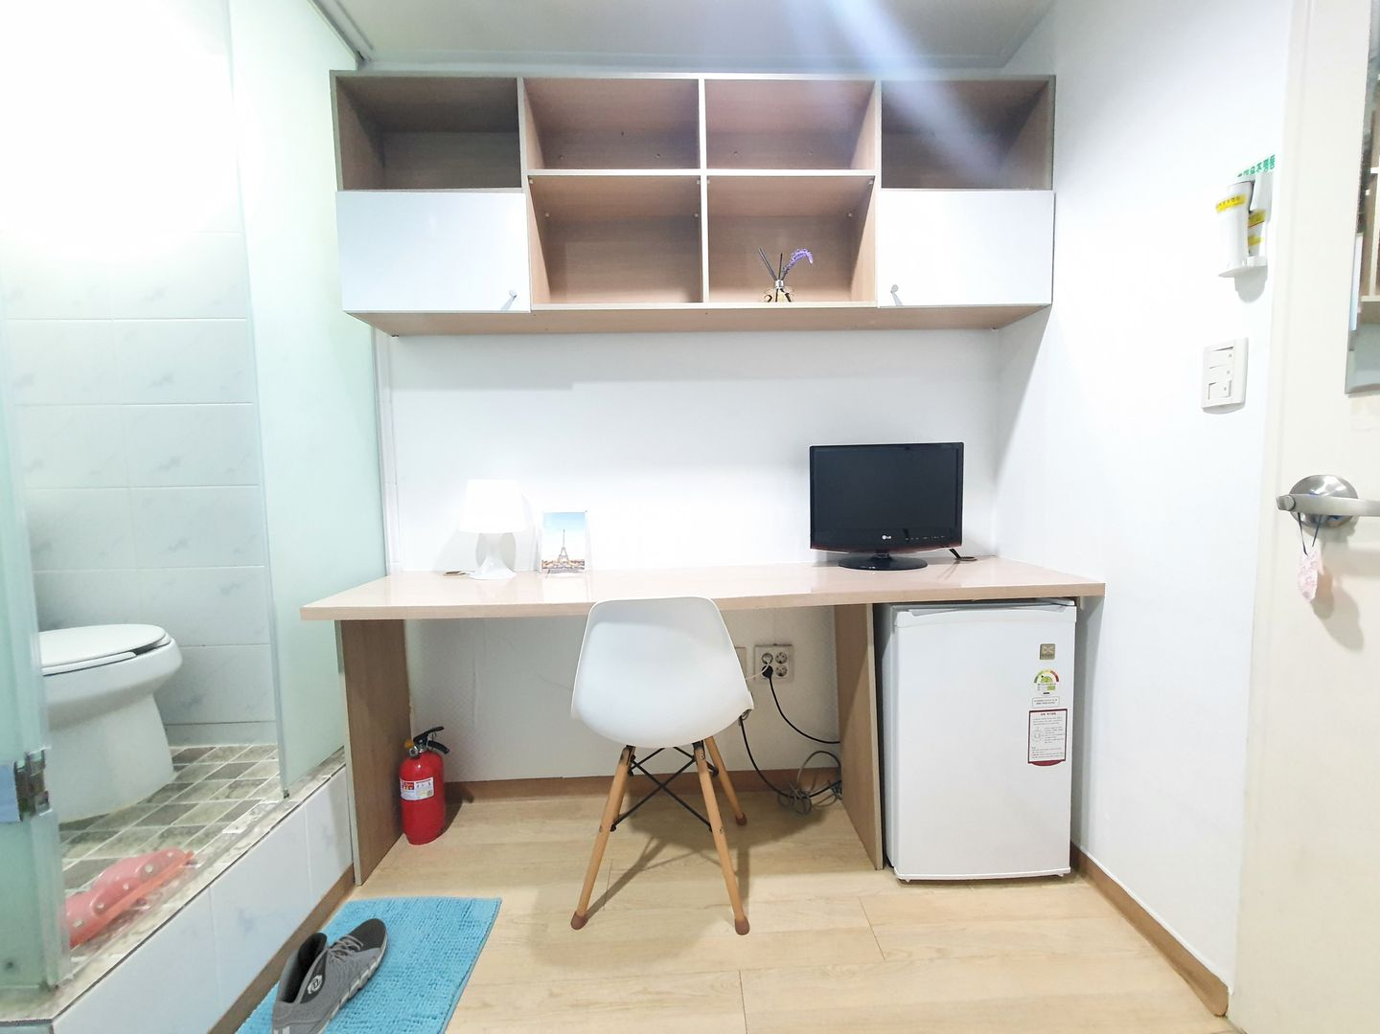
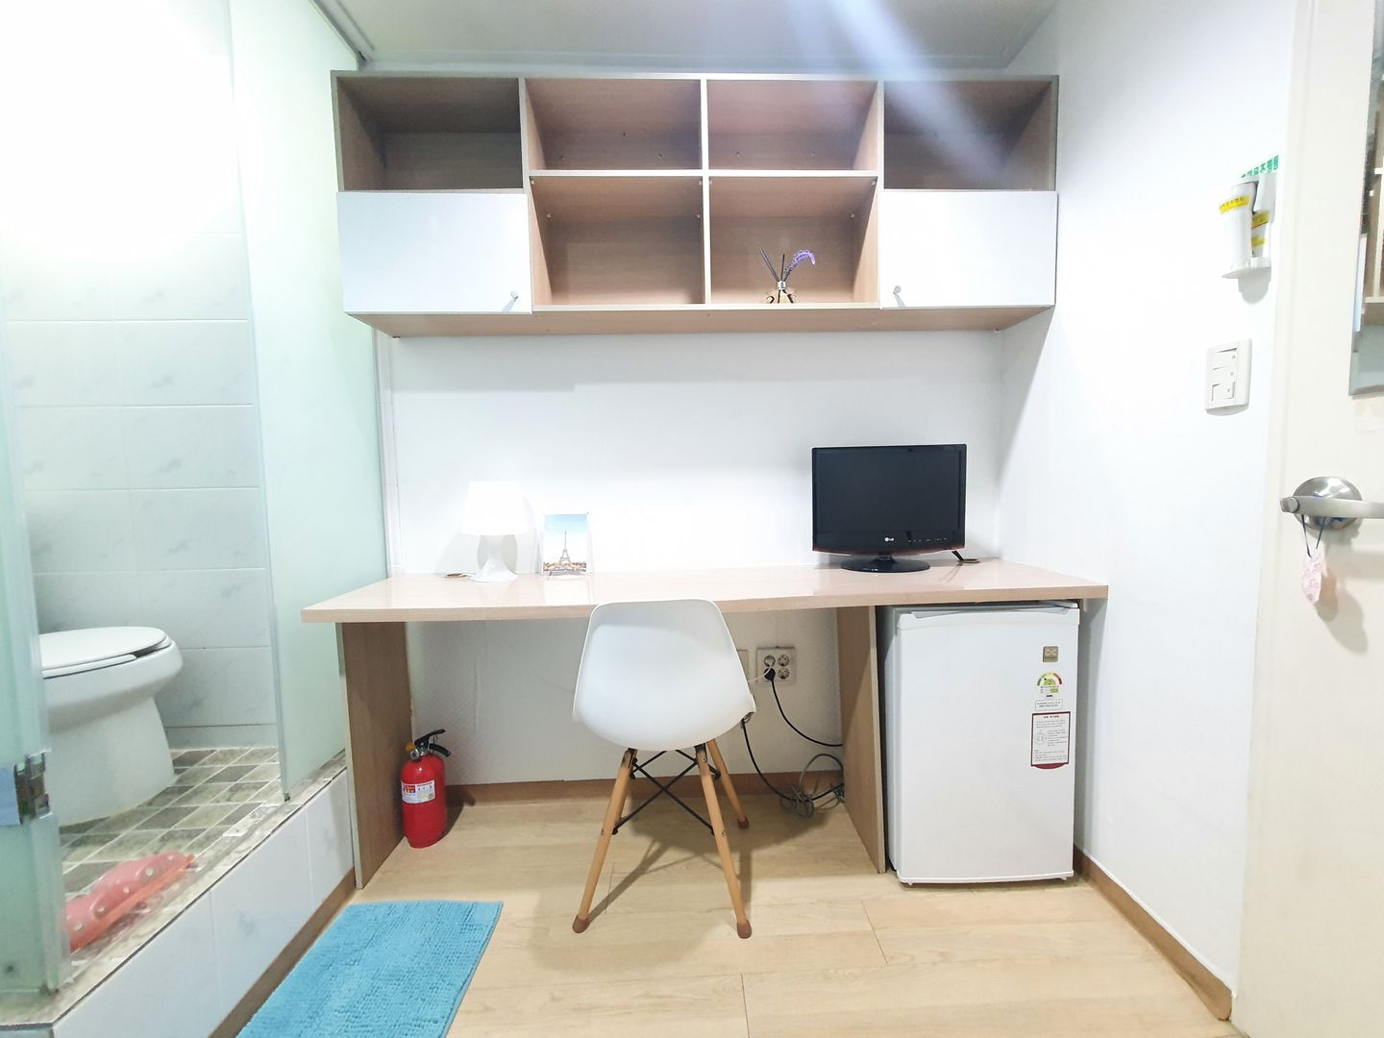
- sneaker (336, 956)
